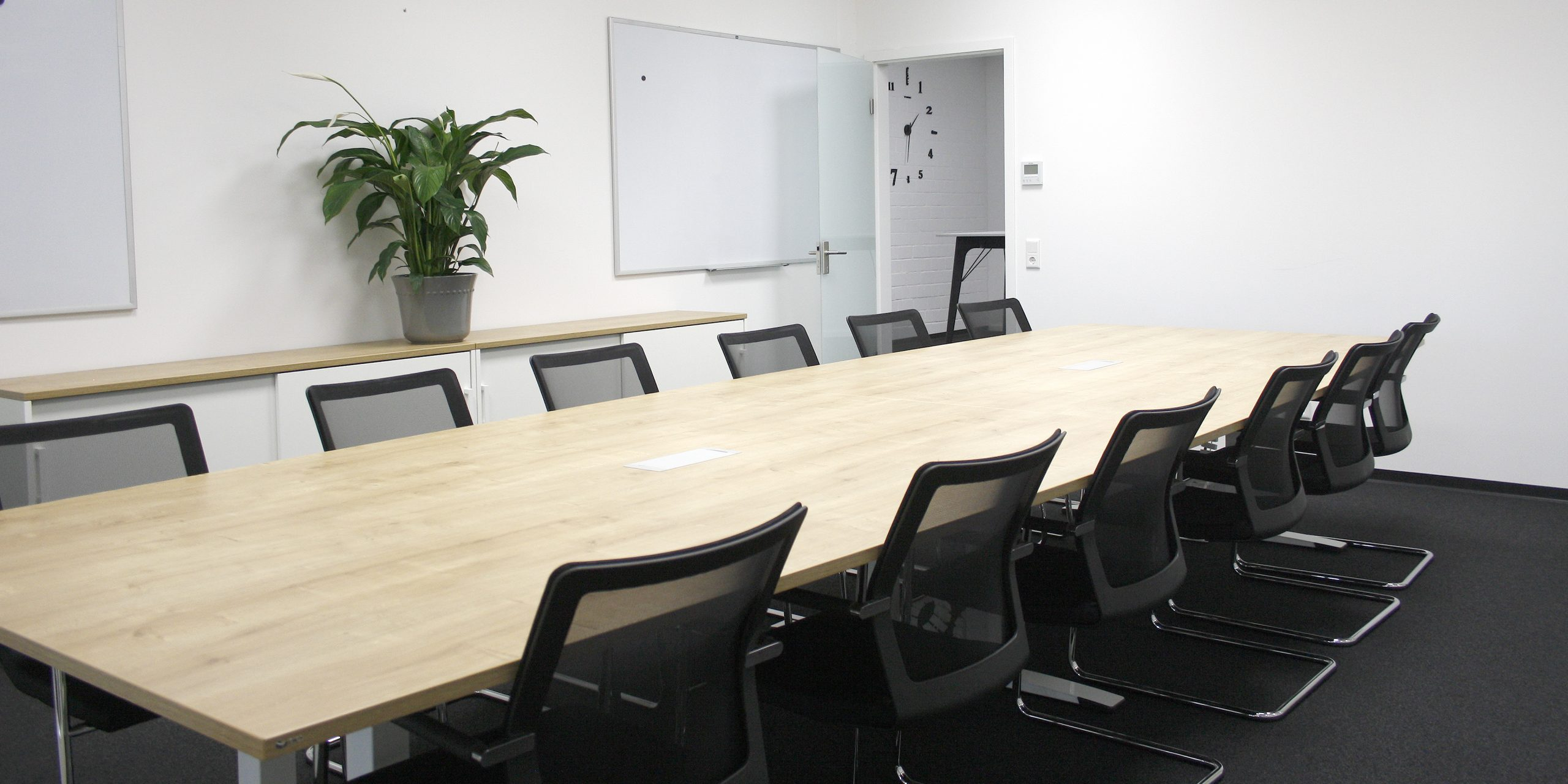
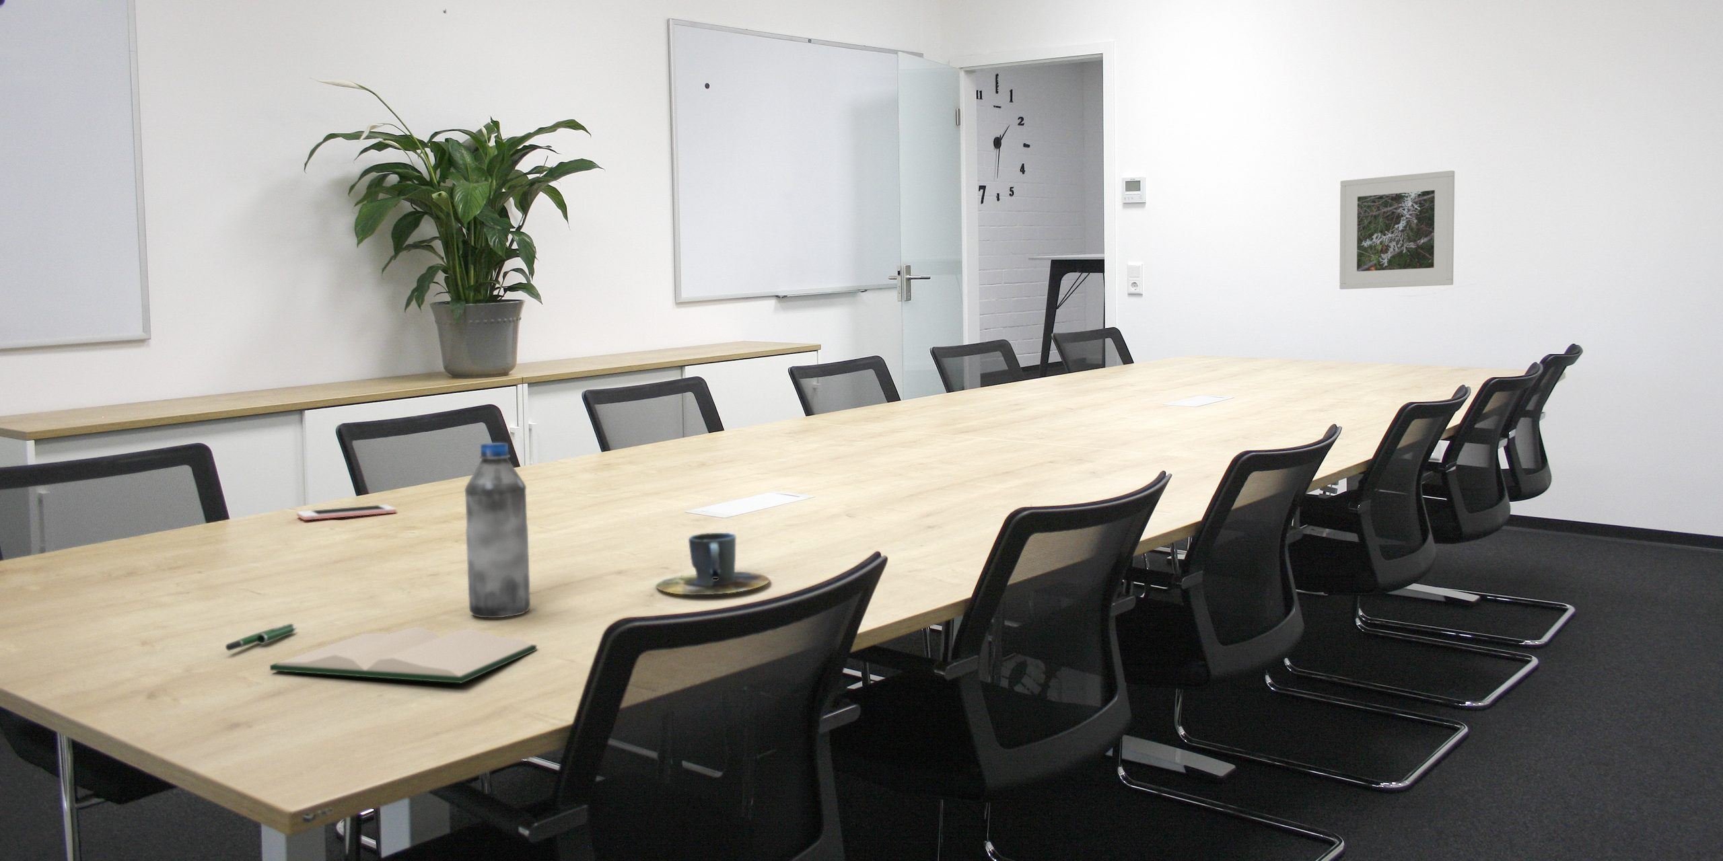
+ water bottle (497, 527)
+ hardback book (405, 650)
+ pen (267, 635)
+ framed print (1396, 232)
+ cup (712, 560)
+ cell phone (346, 512)
